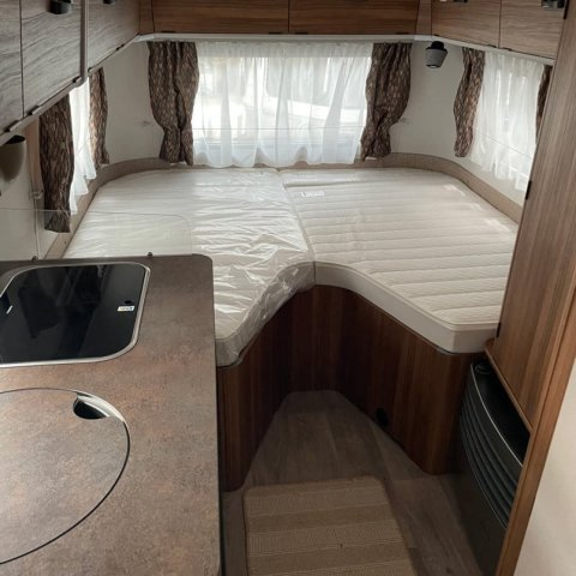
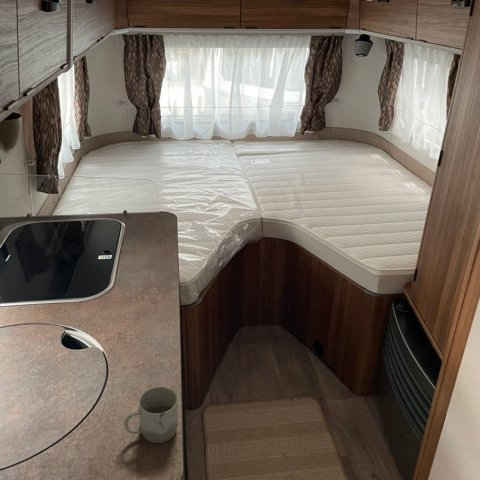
+ cup (151, 417)
